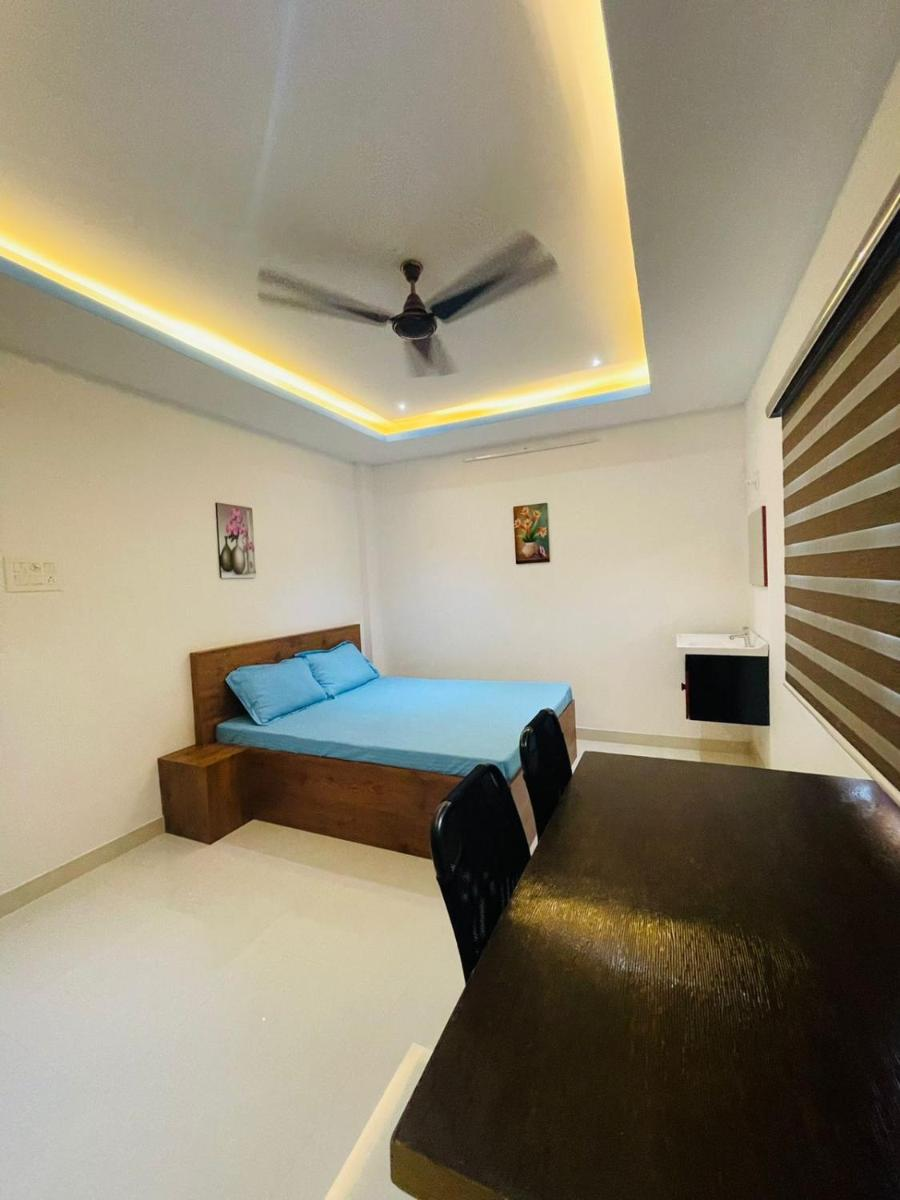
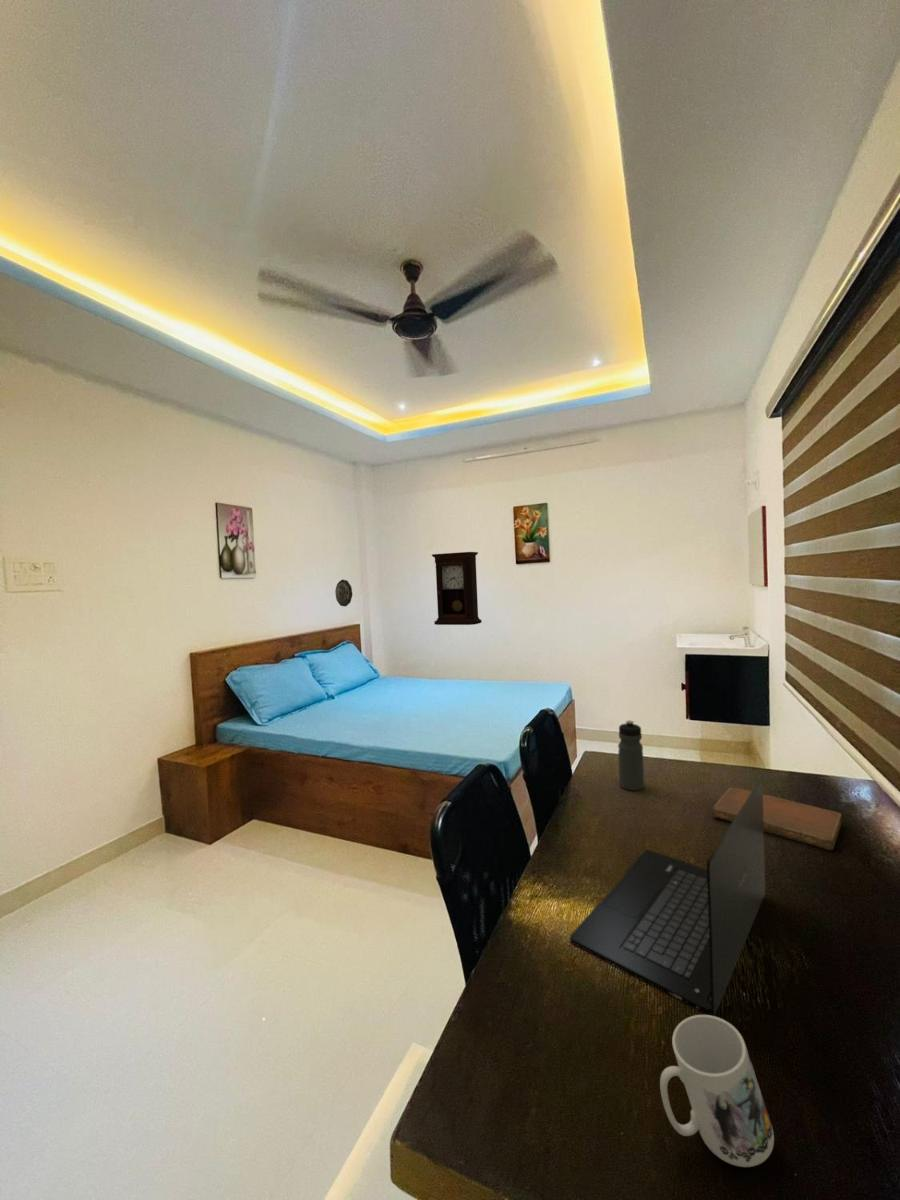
+ notebook (775, 815)
+ decorative plate (343, 593)
+ pendulum clock (455, 588)
+ water bottle (630, 753)
+ mug (715, 1092)
+ laptop (671, 857)
